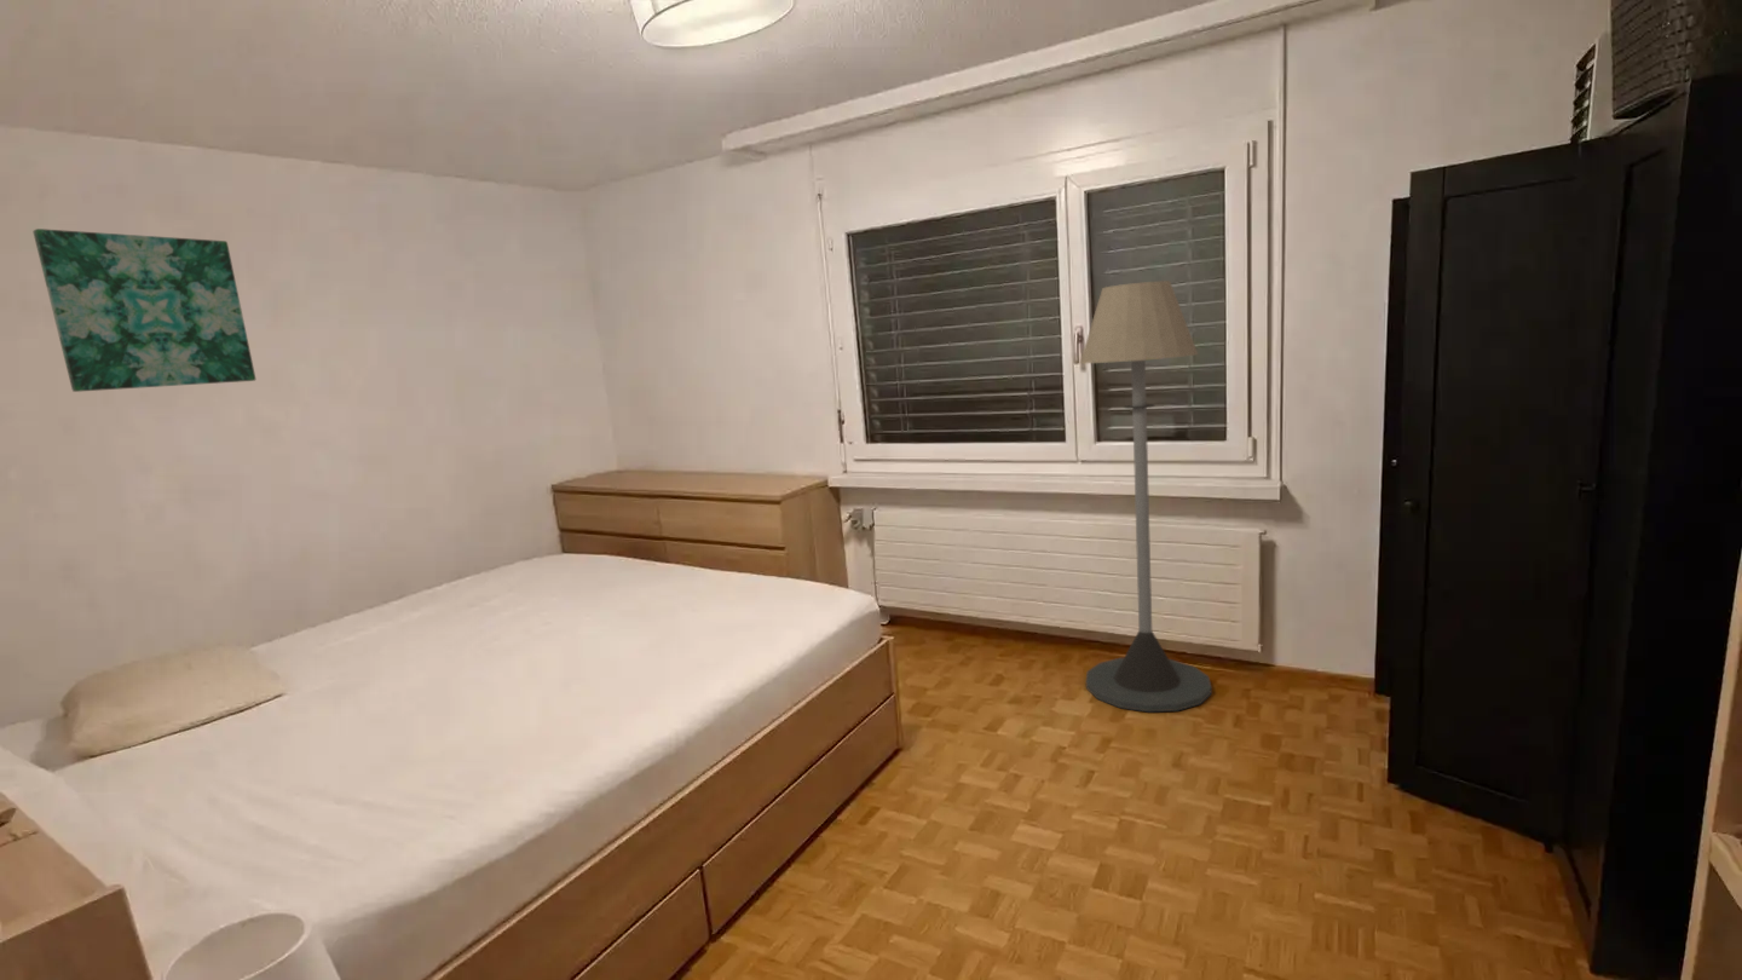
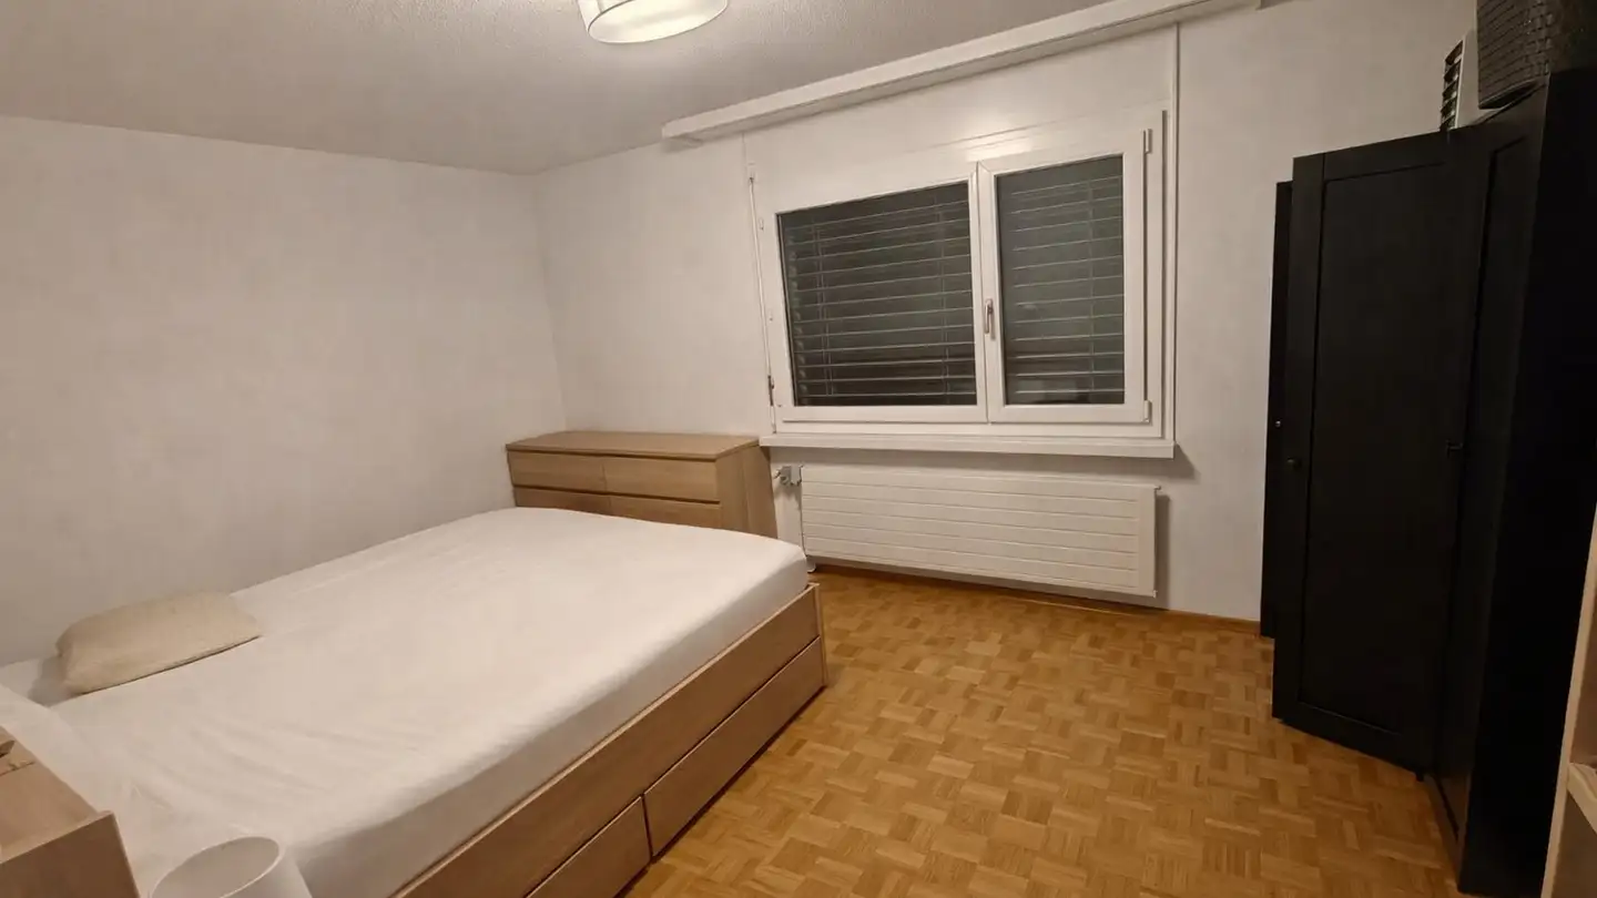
- floor lamp (1141, 494)
- wall art (154, 312)
